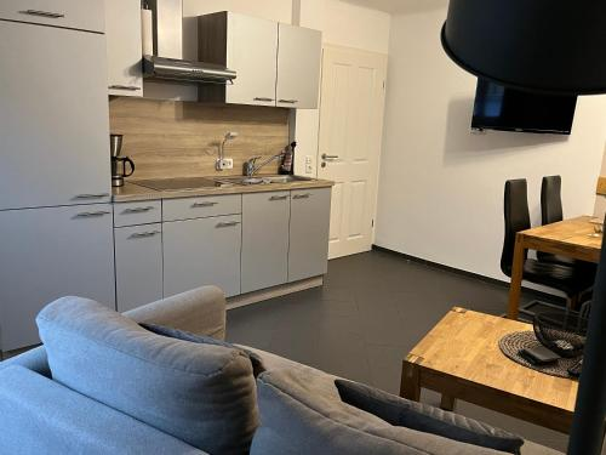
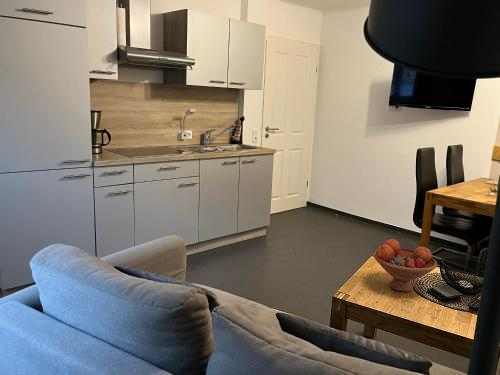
+ fruit bowl (403, 266)
